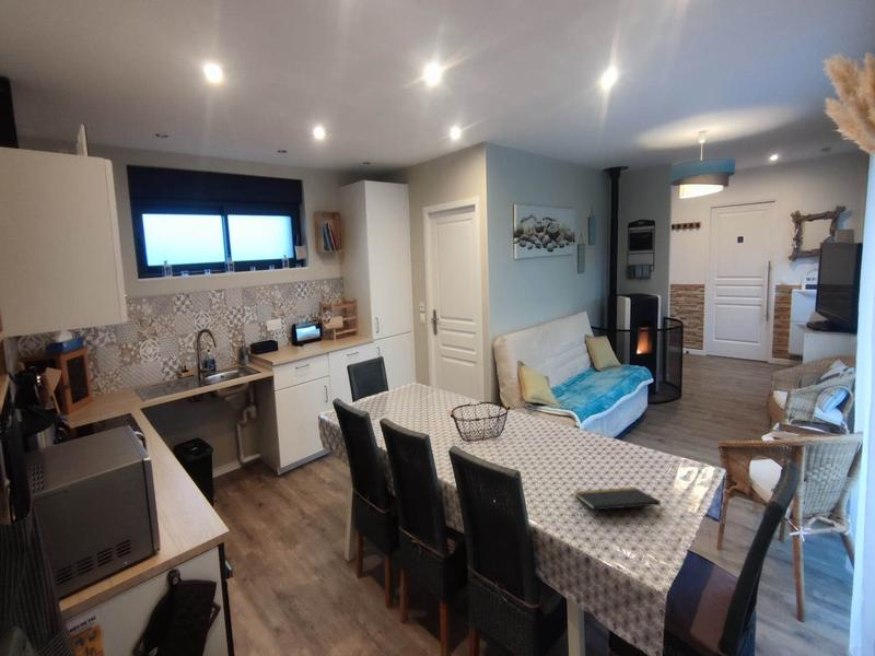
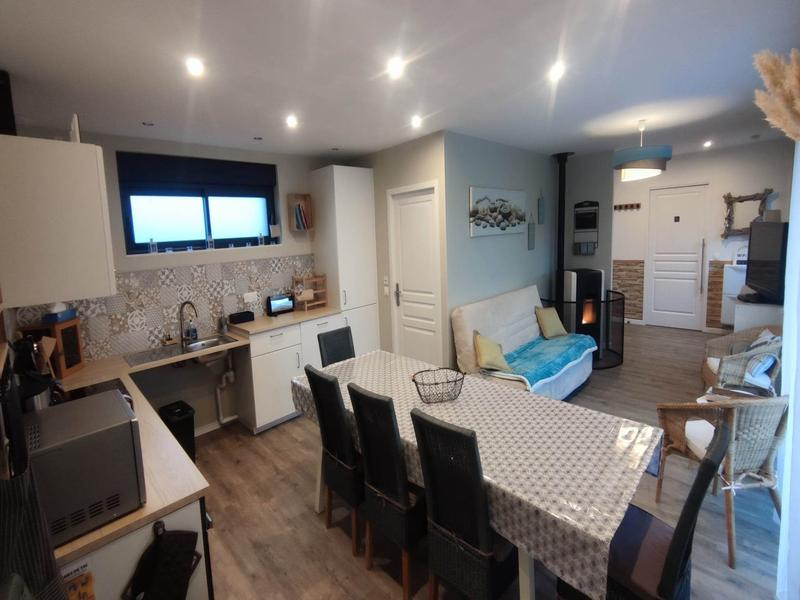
- notepad (615, 497)
